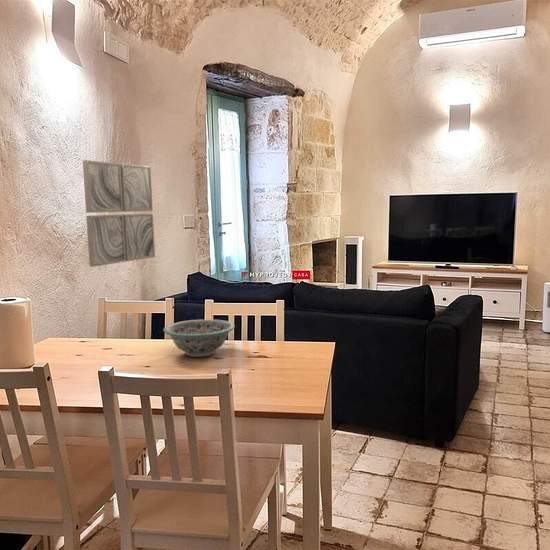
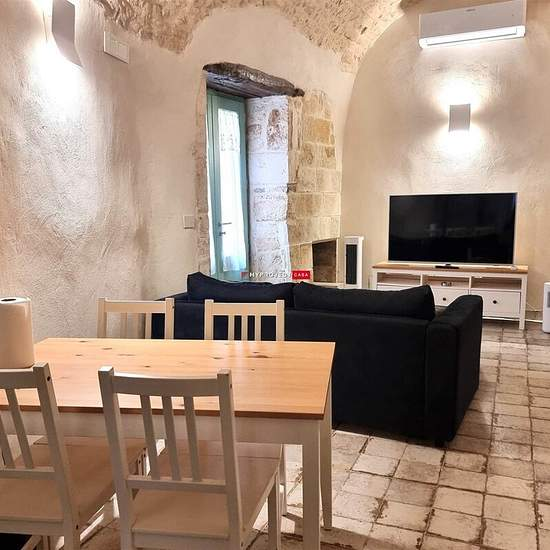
- decorative bowl (199, 339)
- wall art (122, 214)
